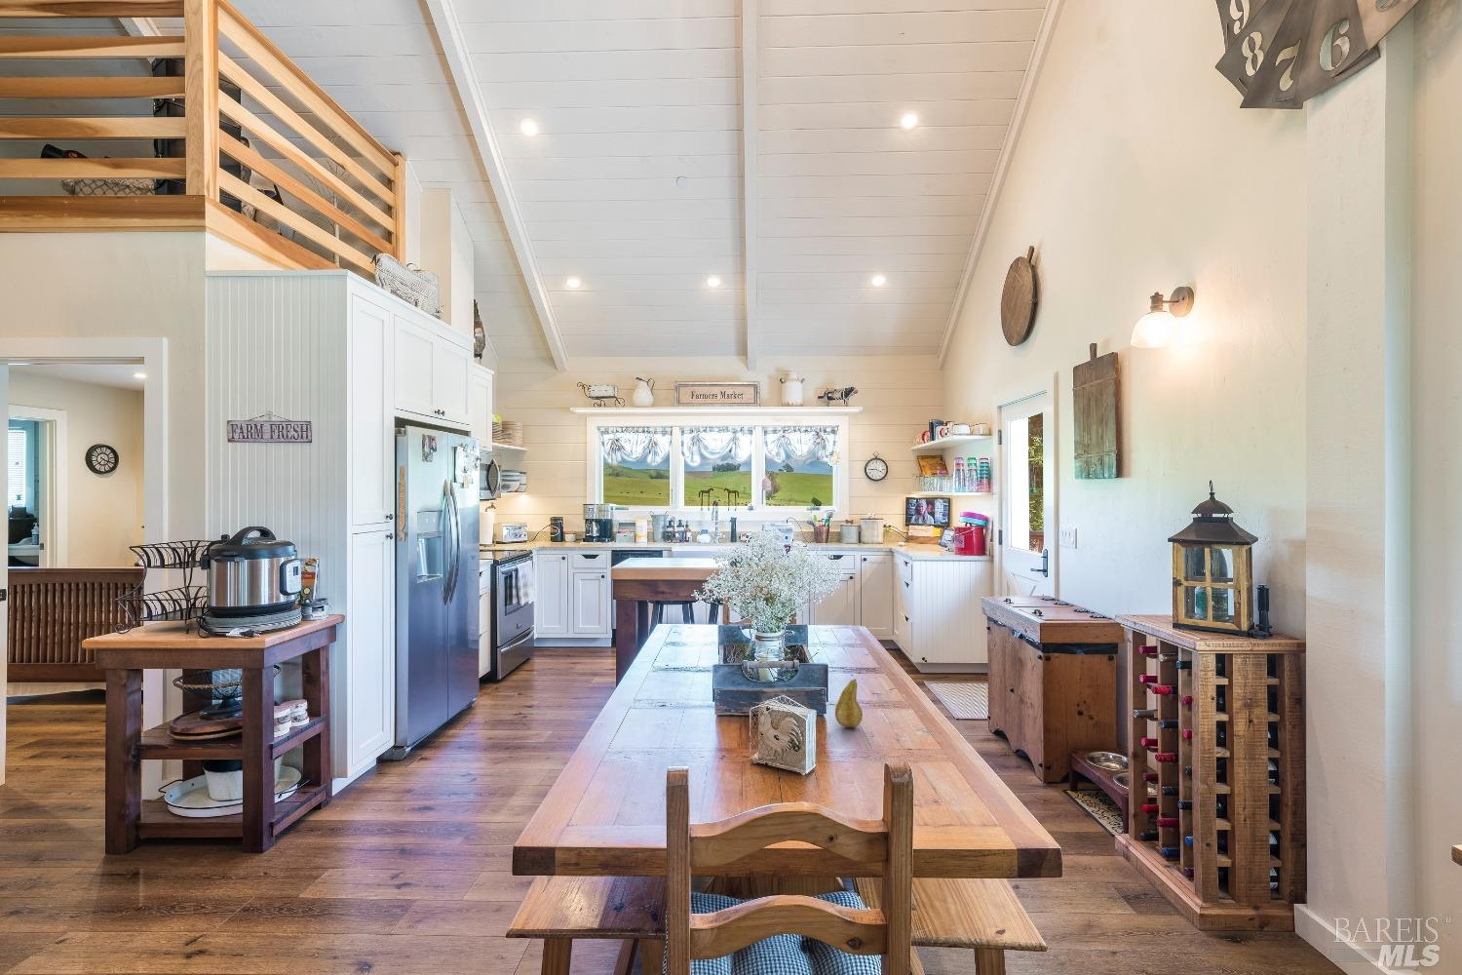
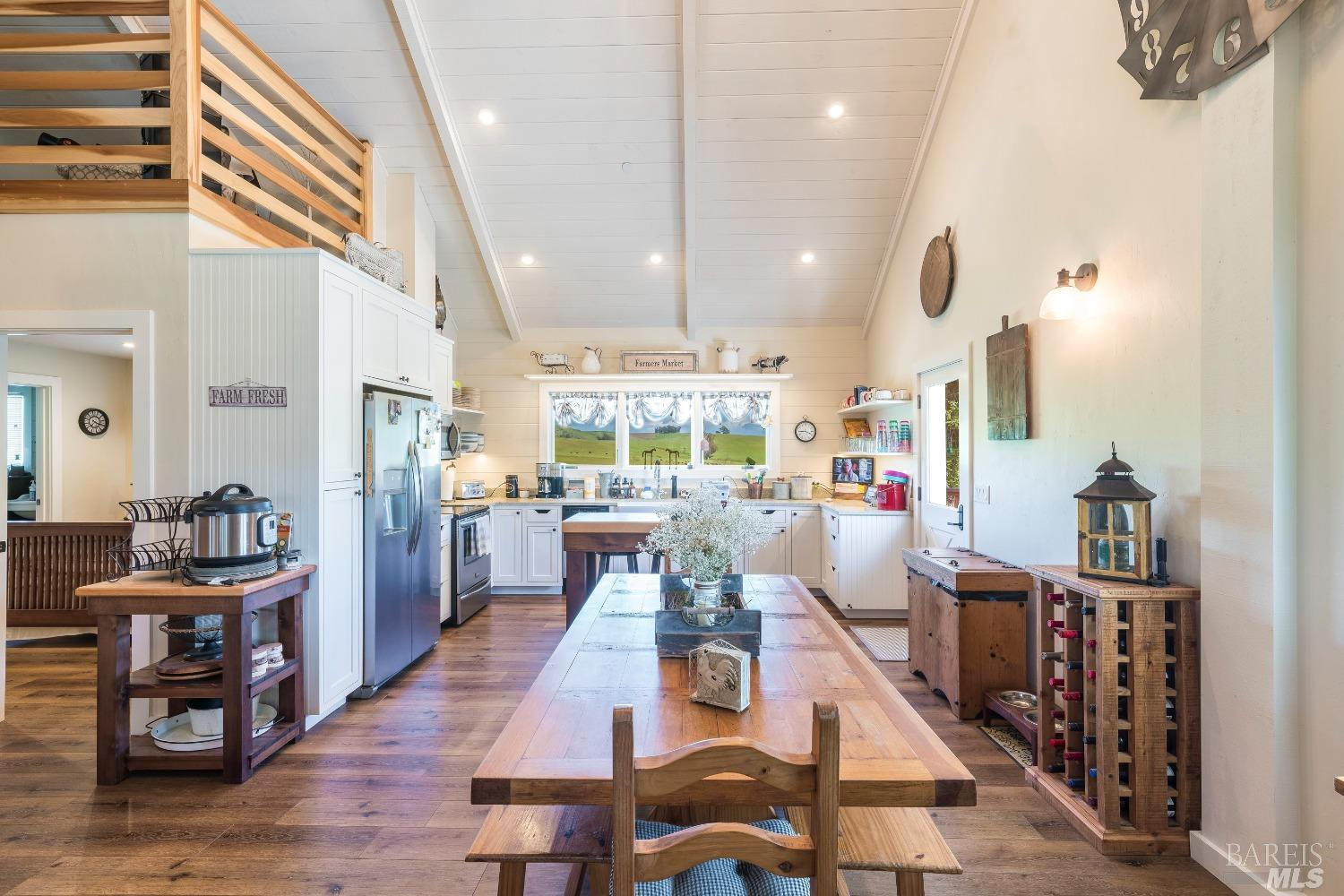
- fruit (848, 702)
